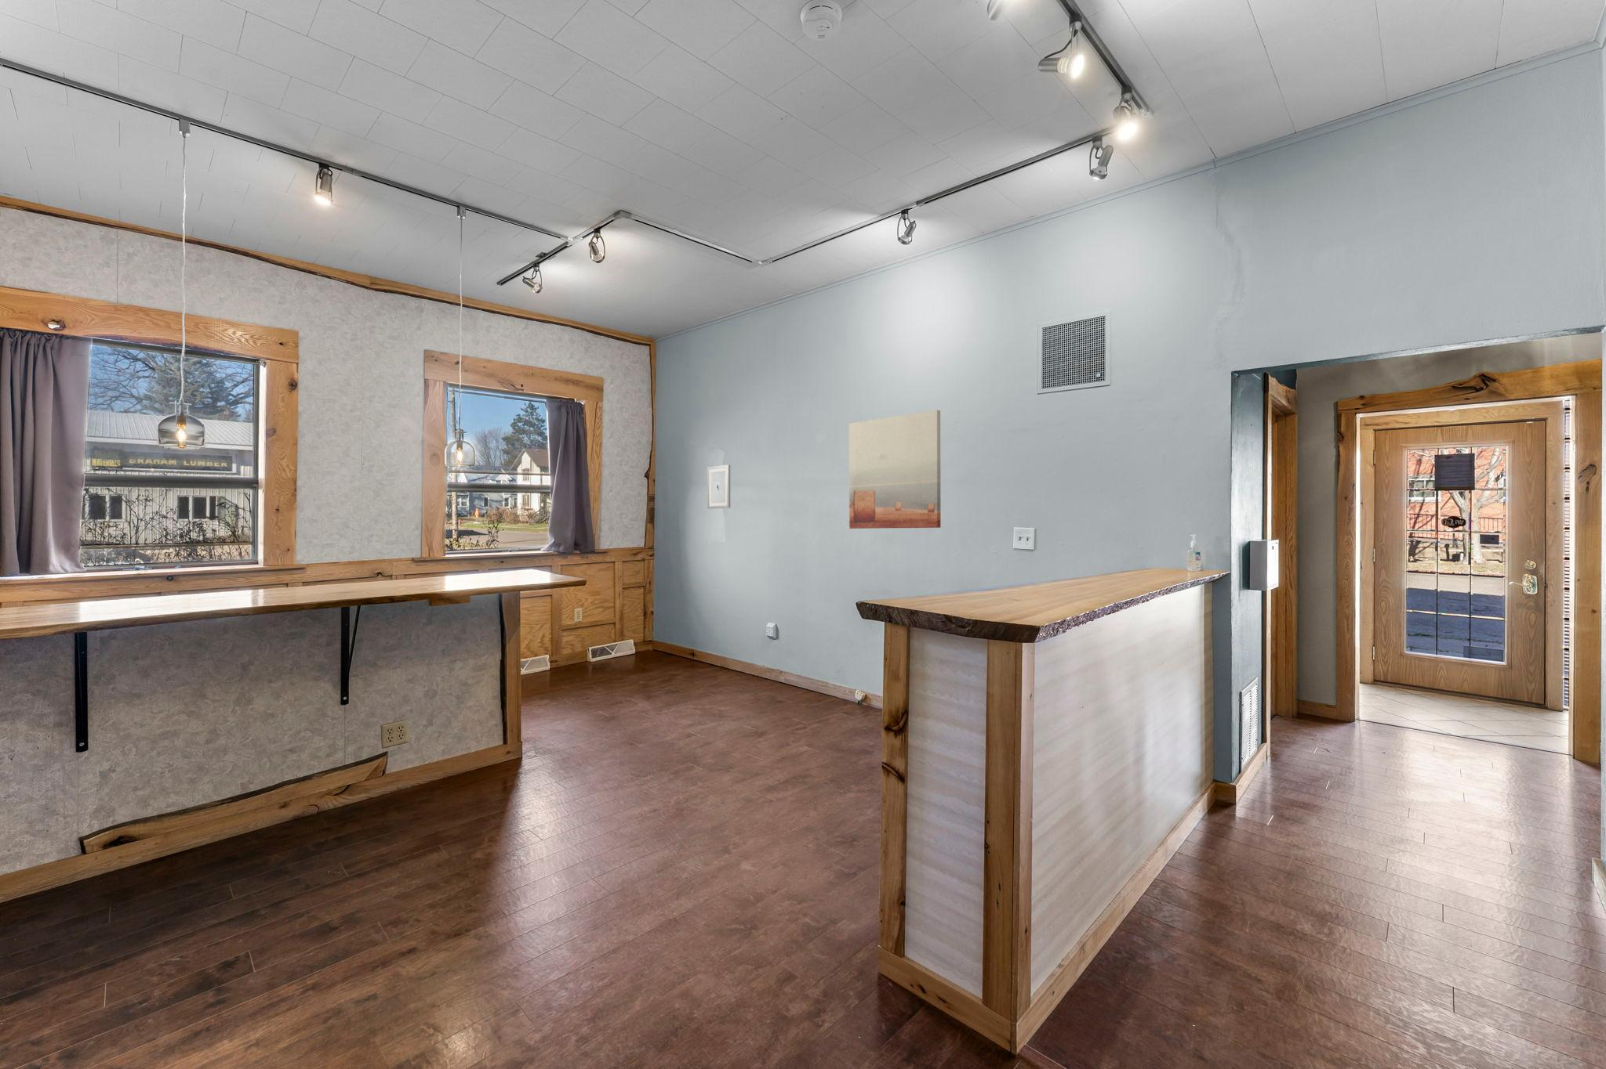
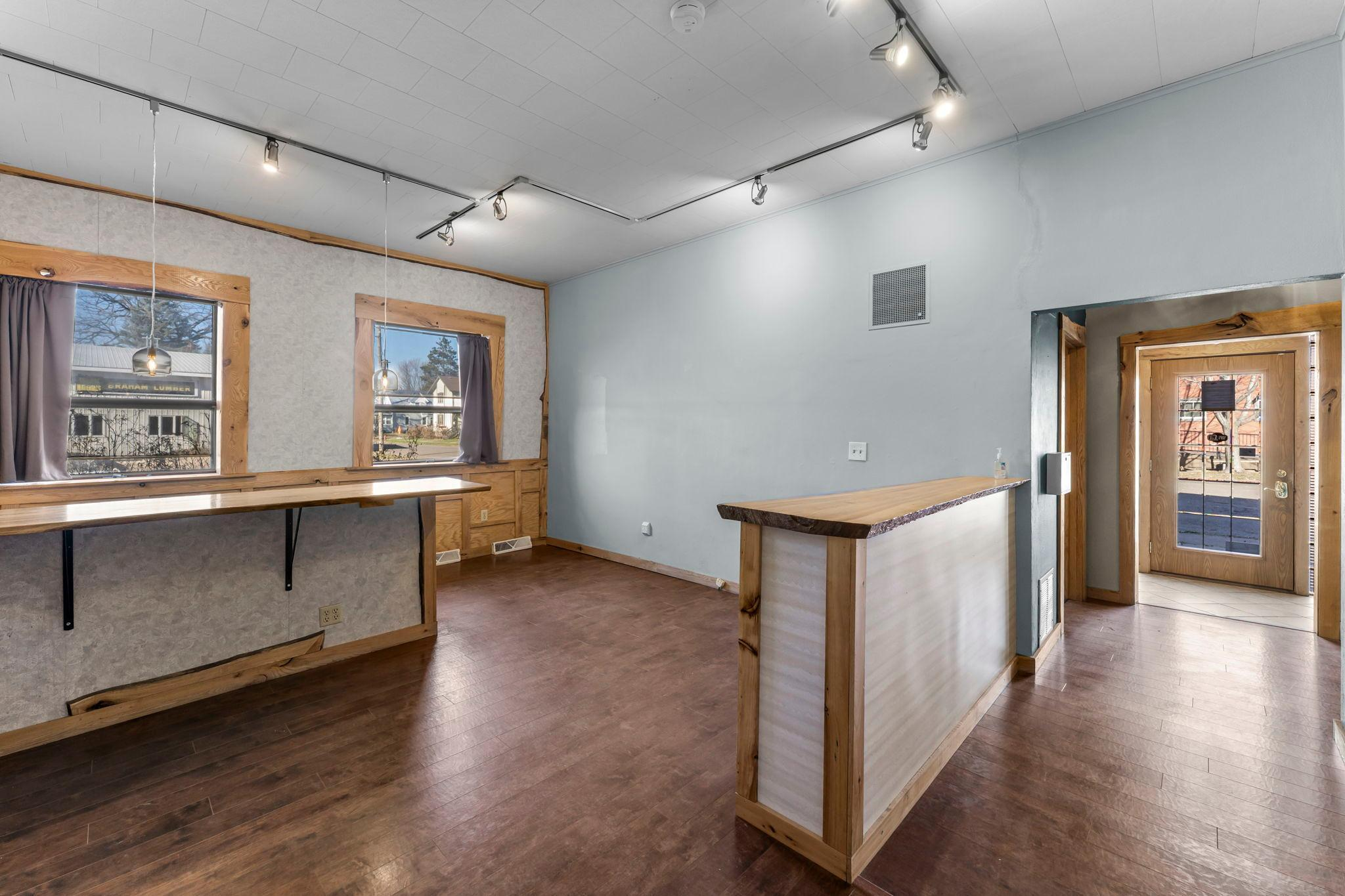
- wall art (719, 487)
- wall art (892, 472)
